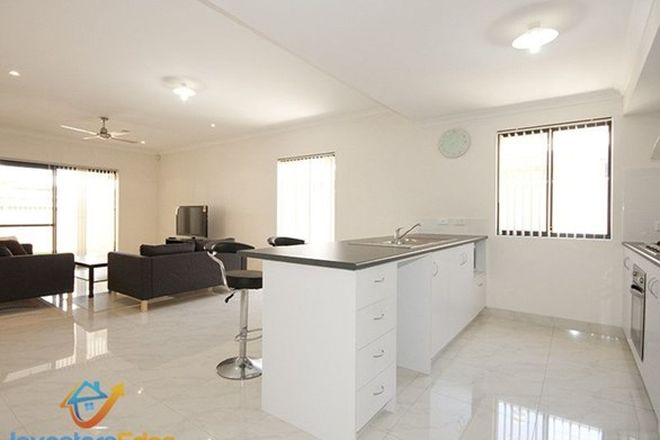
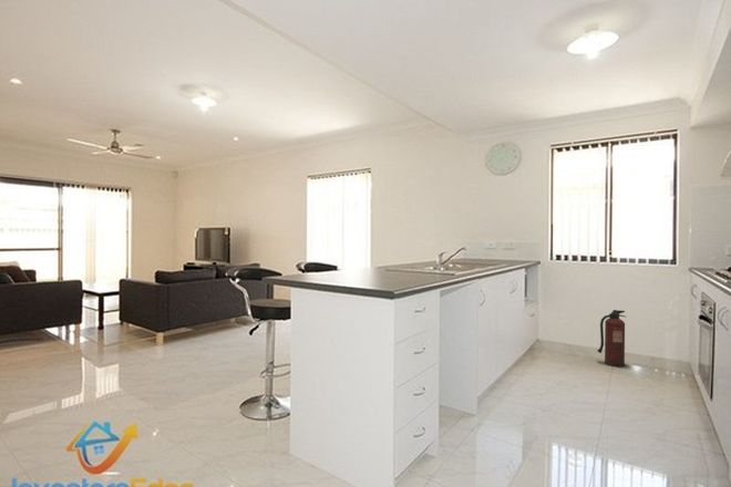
+ fire extinguisher (611, 336)
